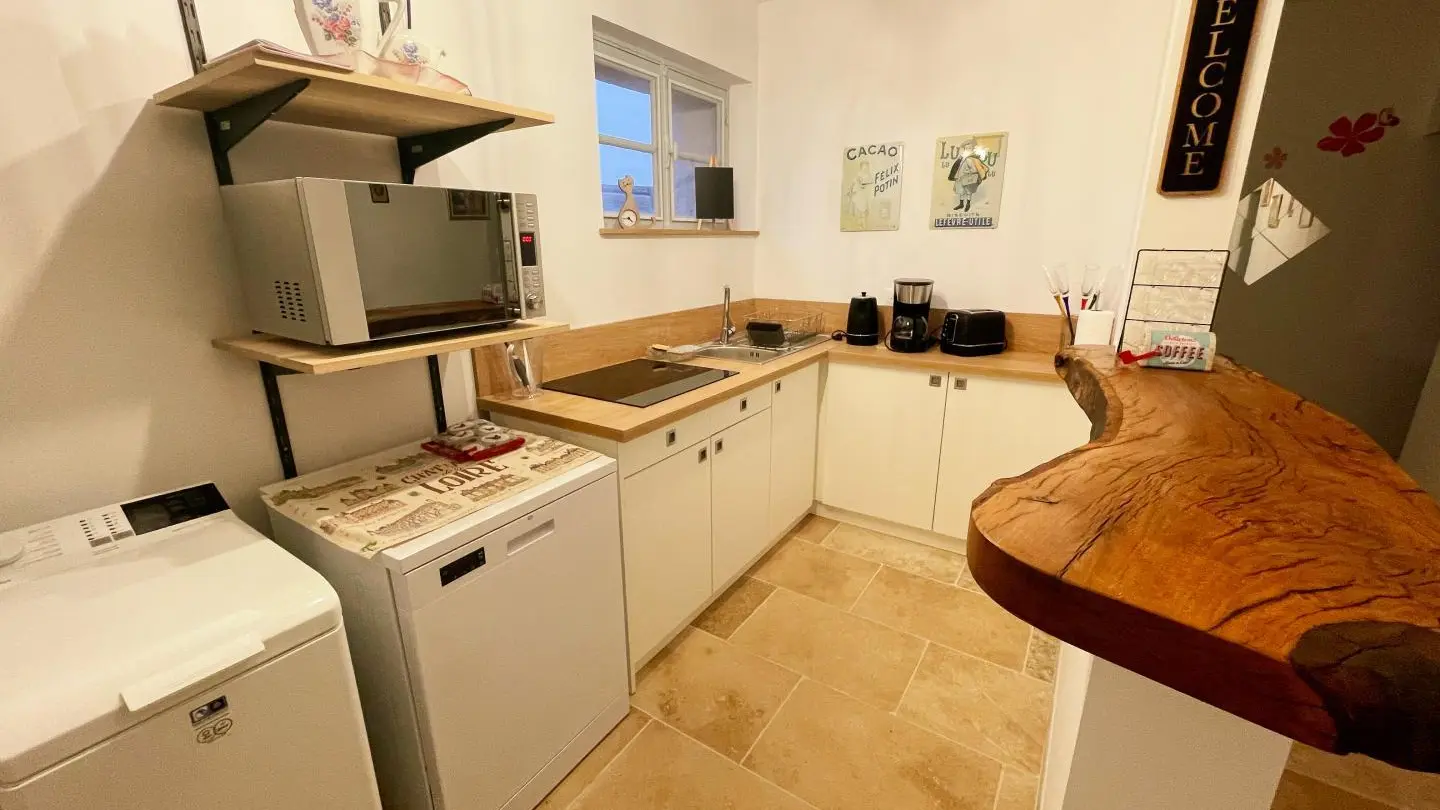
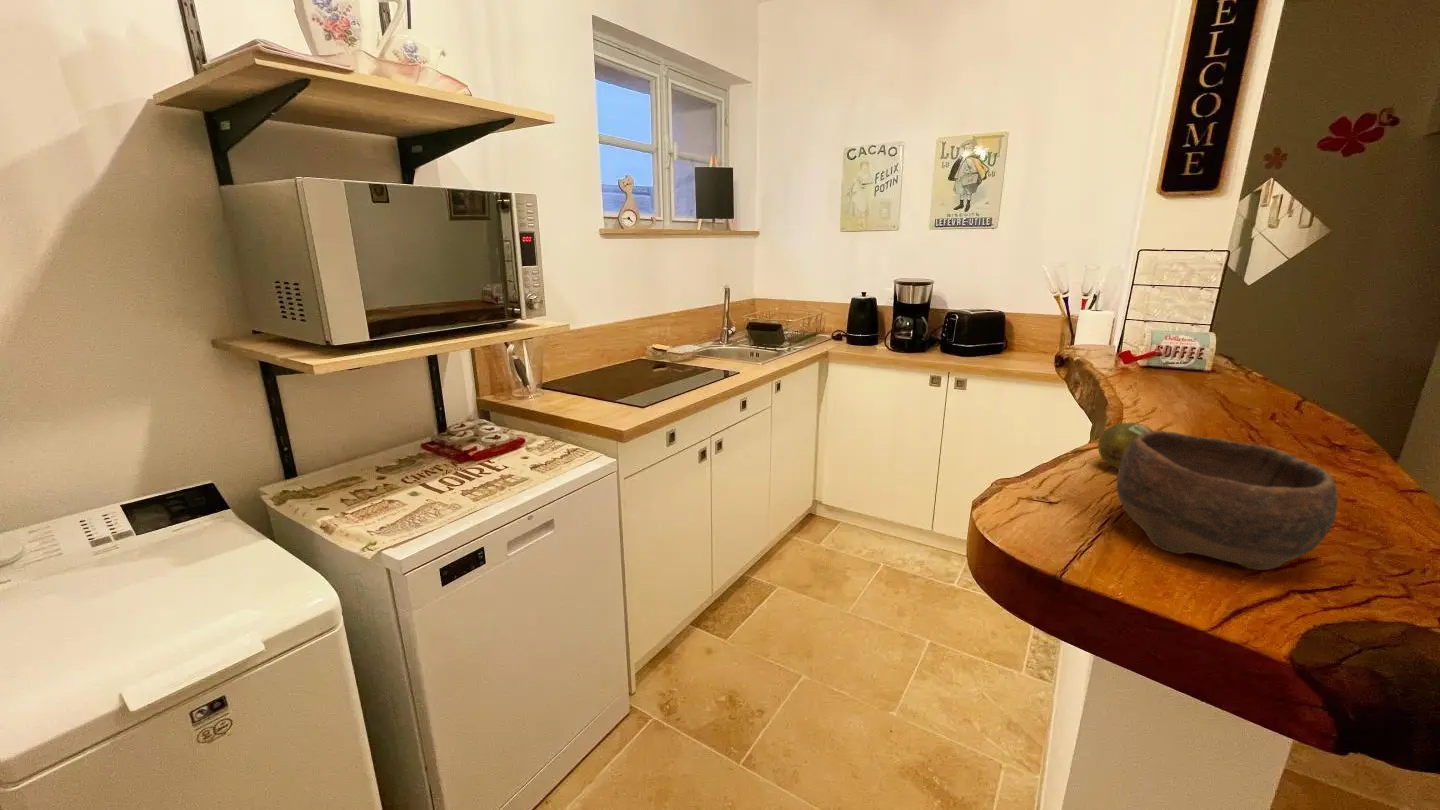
+ bowl (1216, 495)
+ fruit (1128, 445)
